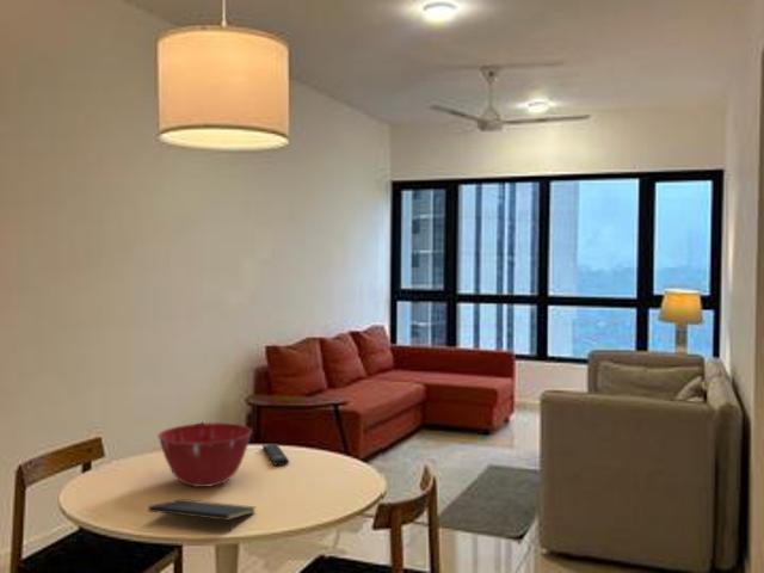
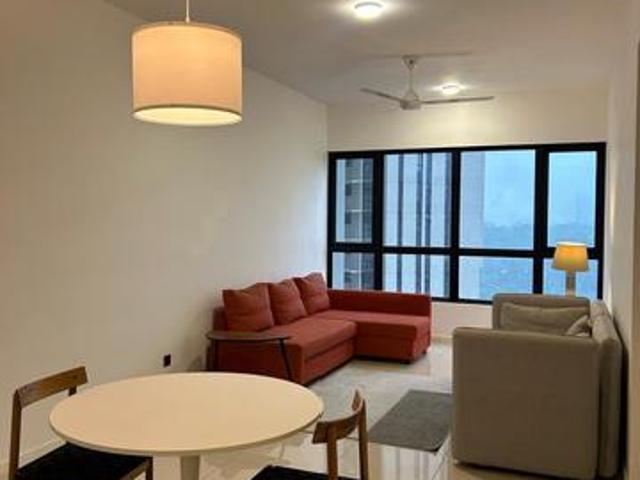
- notepad (203, 509)
- remote control (275, 454)
- mixing bowl (205, 456)
